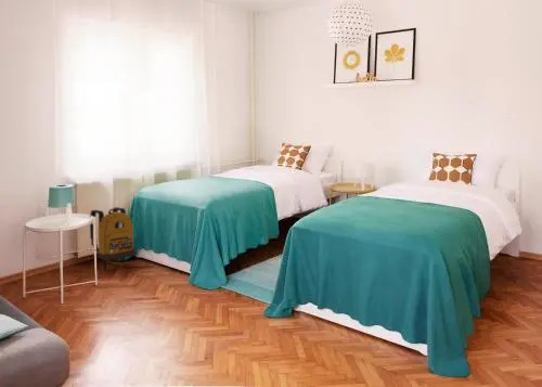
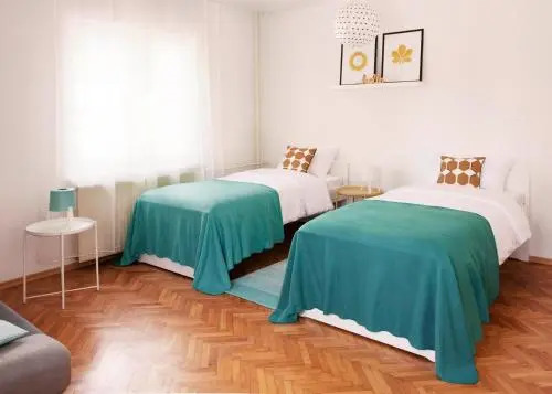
- backpack (112, 237)
